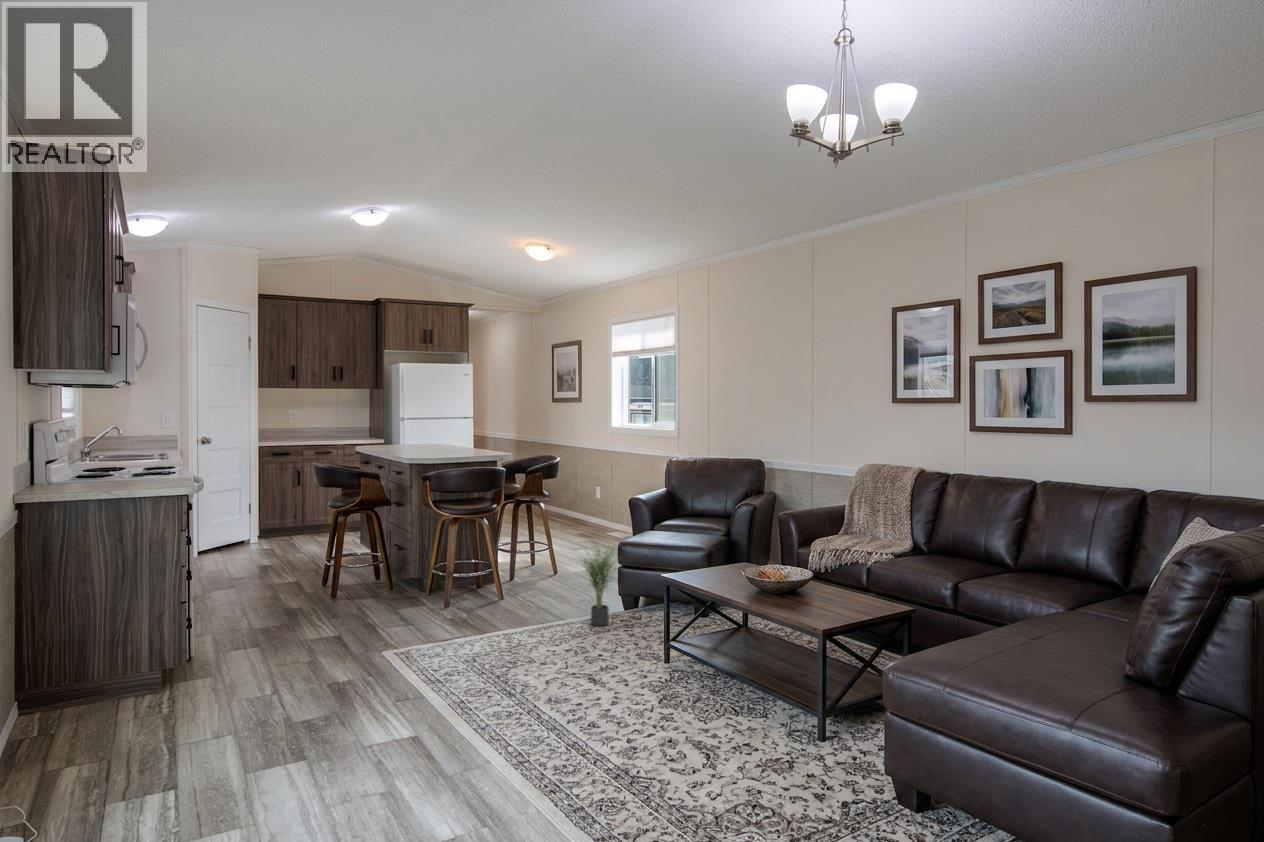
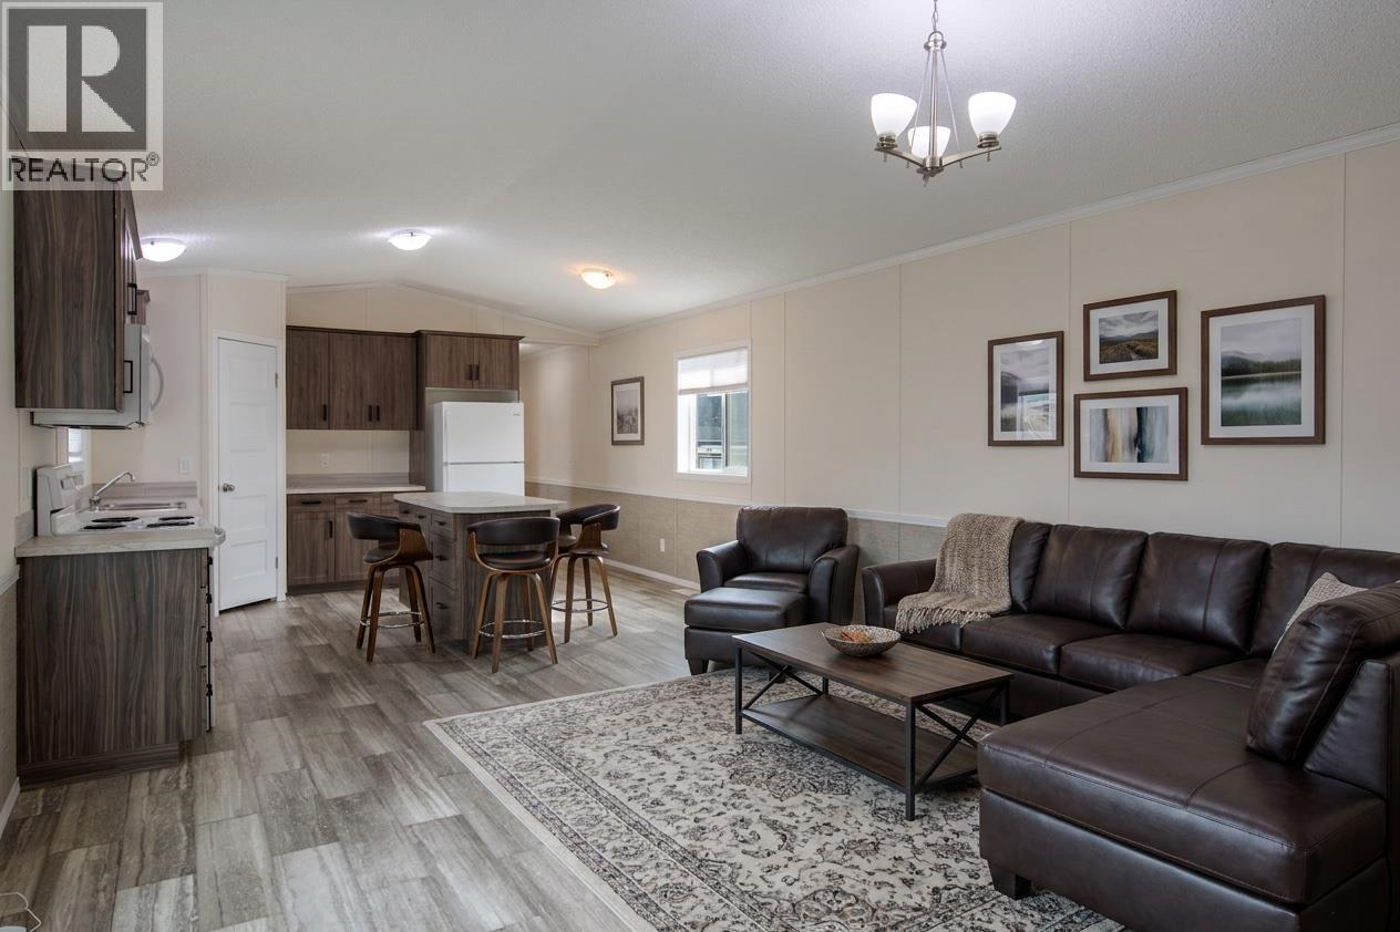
- potted plant (600, 579)
